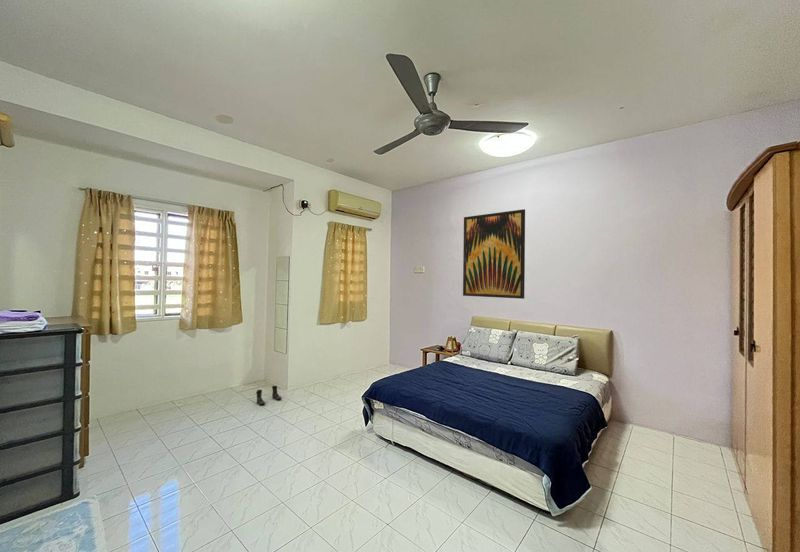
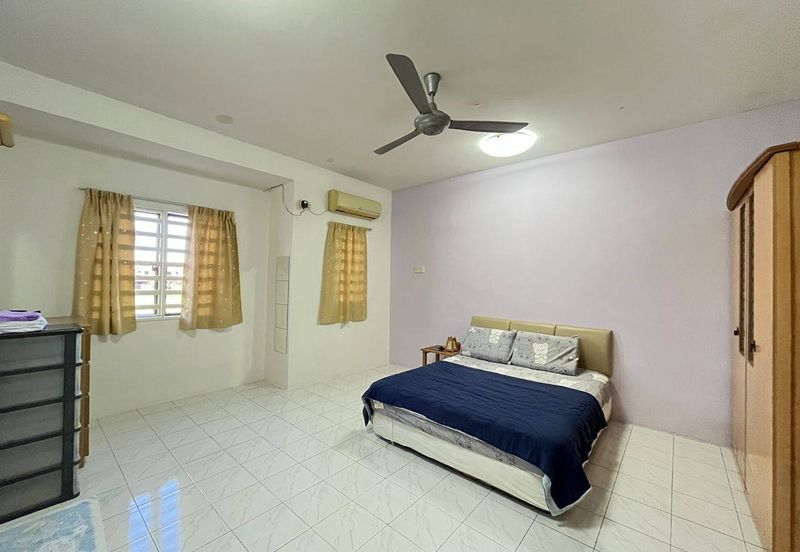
- boots (272, 395)
- wall art (492, 255)
